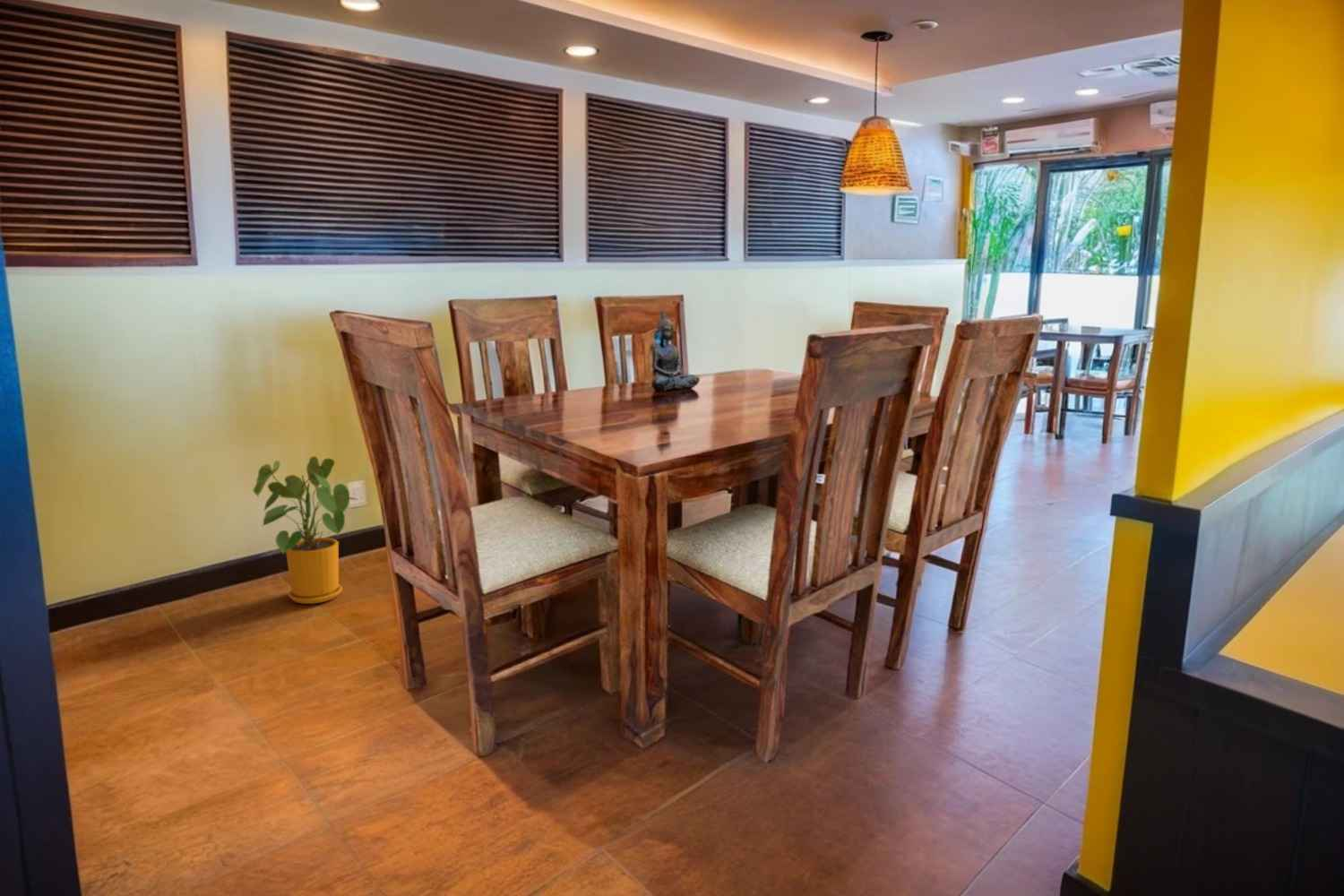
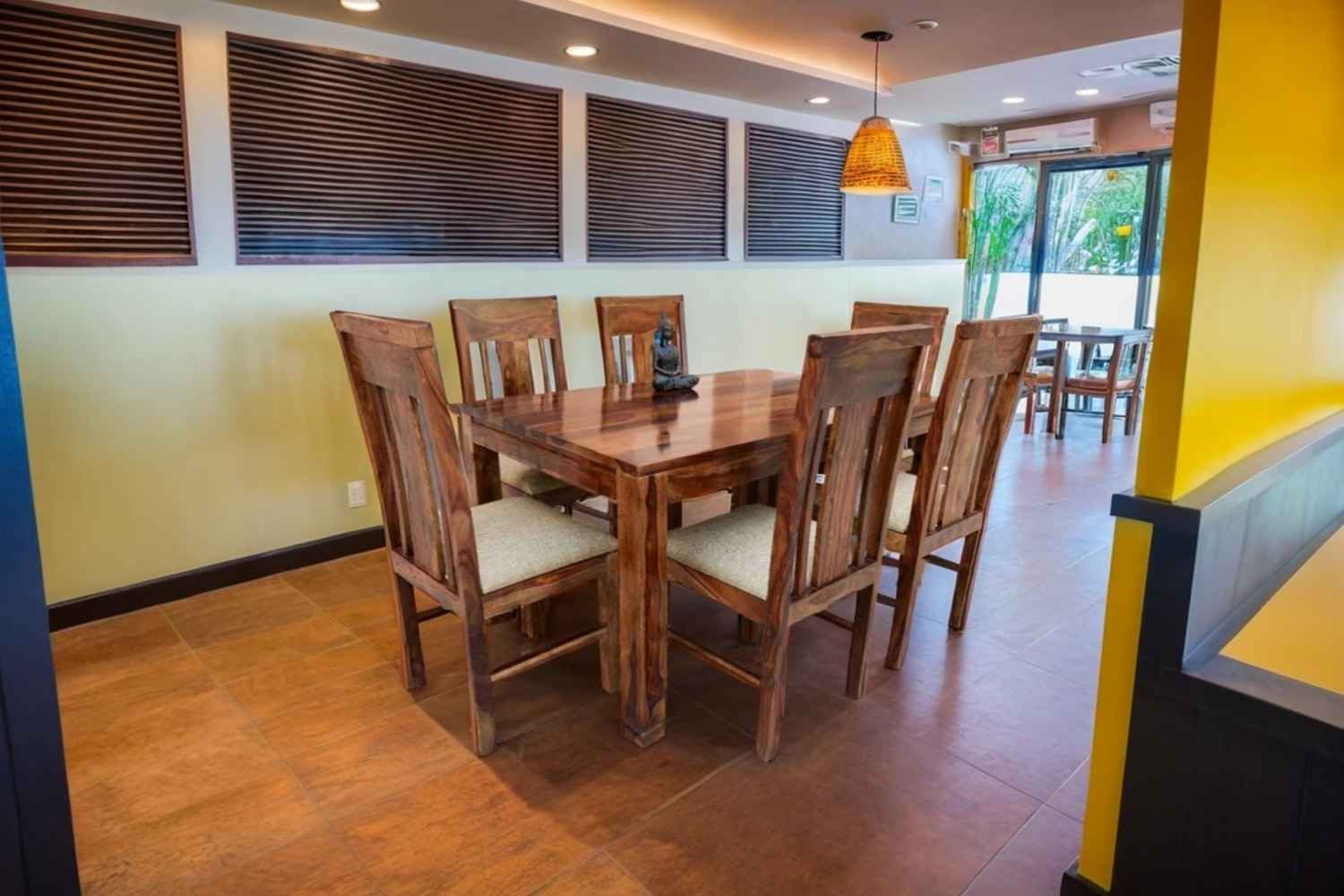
- house plant (305, 531)
